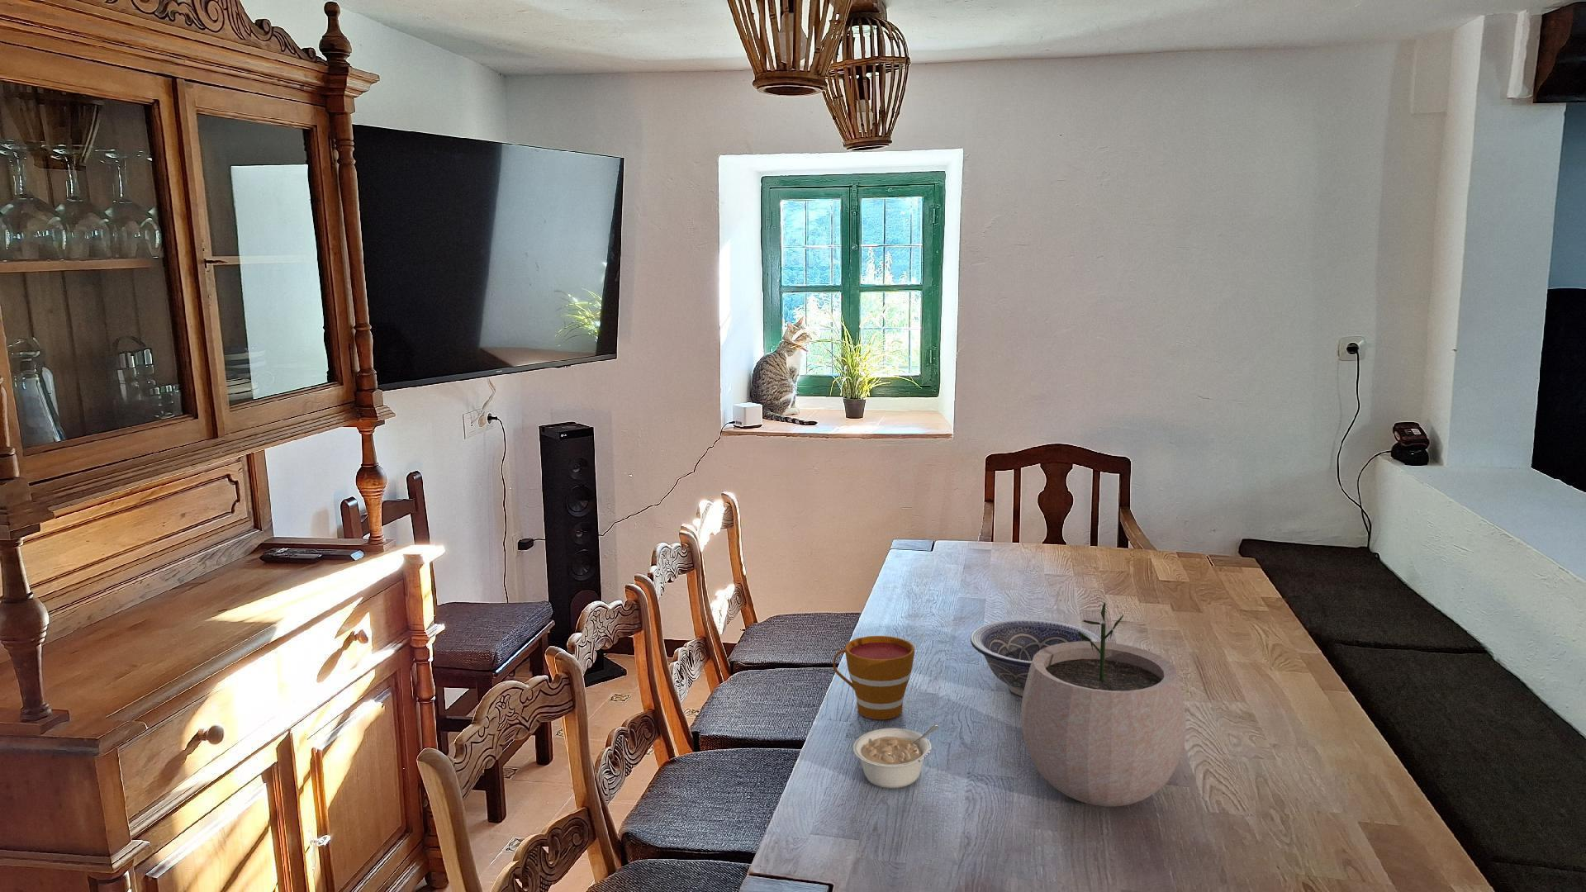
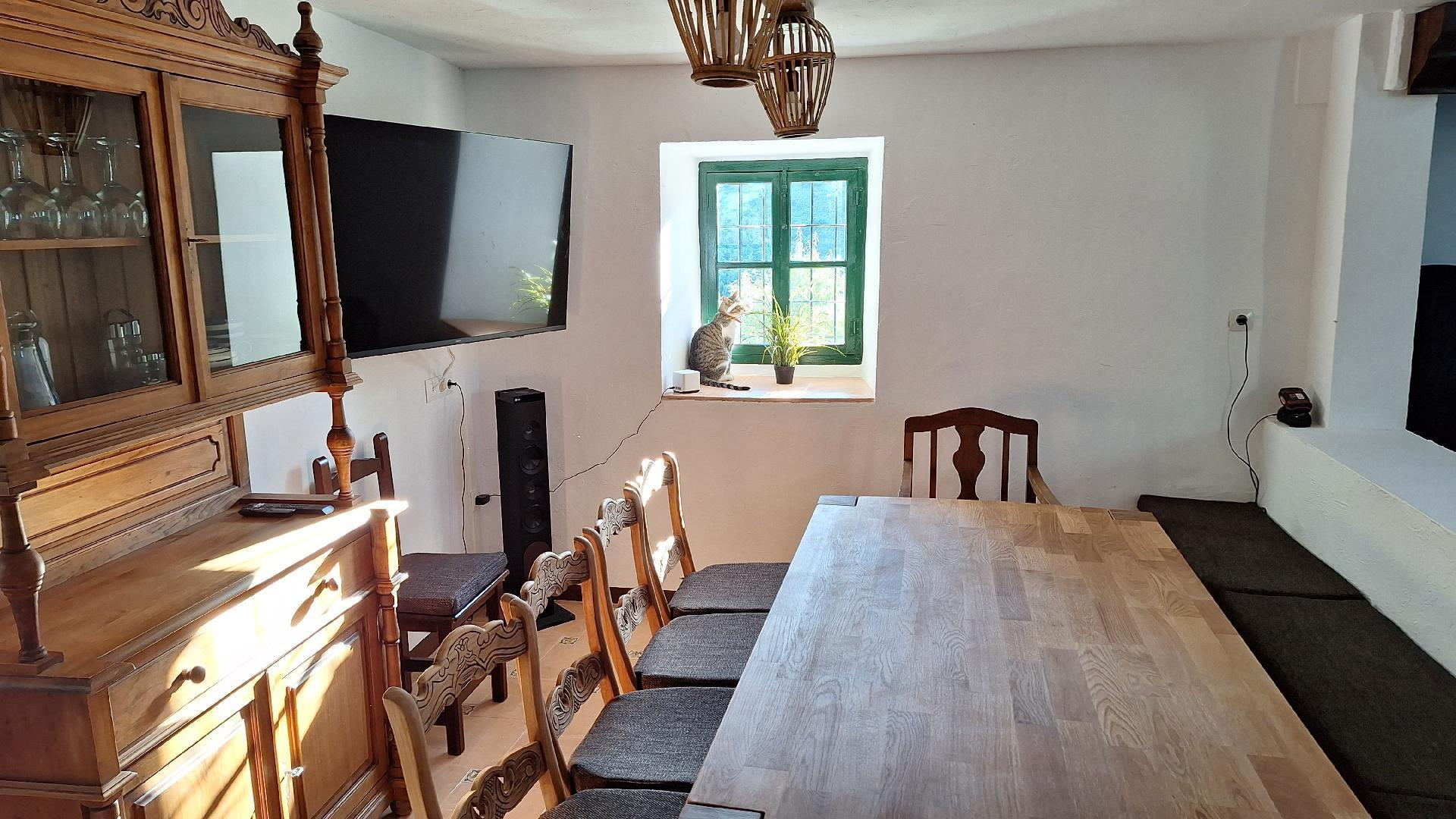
- cup (874, 679)
- plant pot (1102, 701)
- decorative bowl (1030, 662)
- legume (893, 756)
